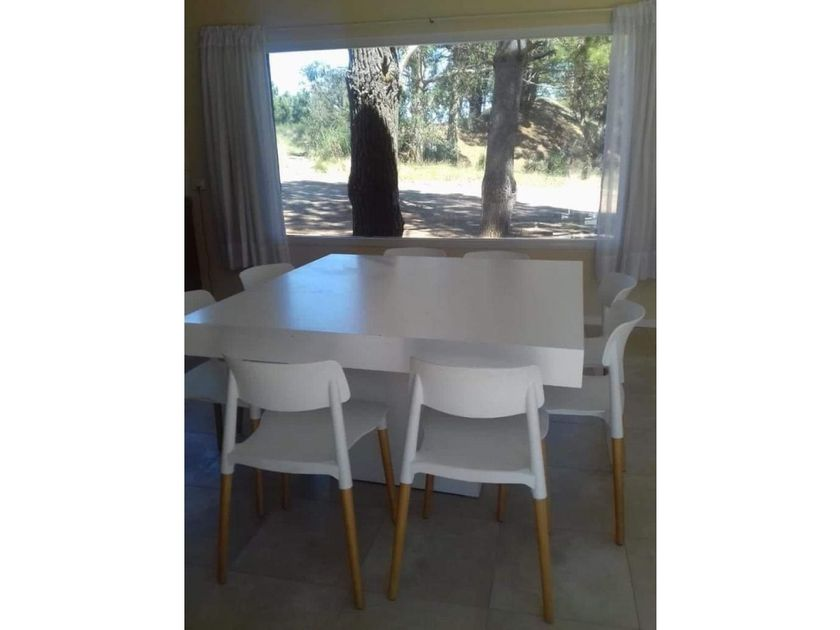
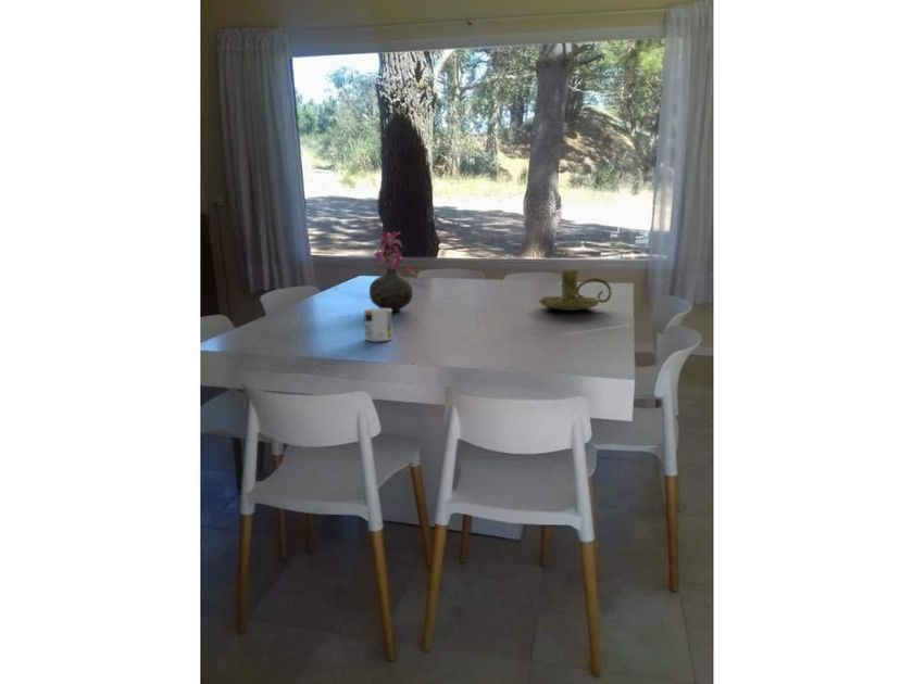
+ vase (391, 271)
+ mug (378, 325)
+ candle holder (575, 289)
